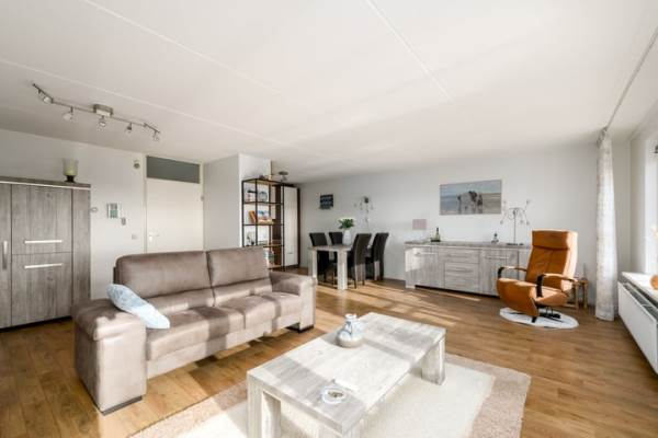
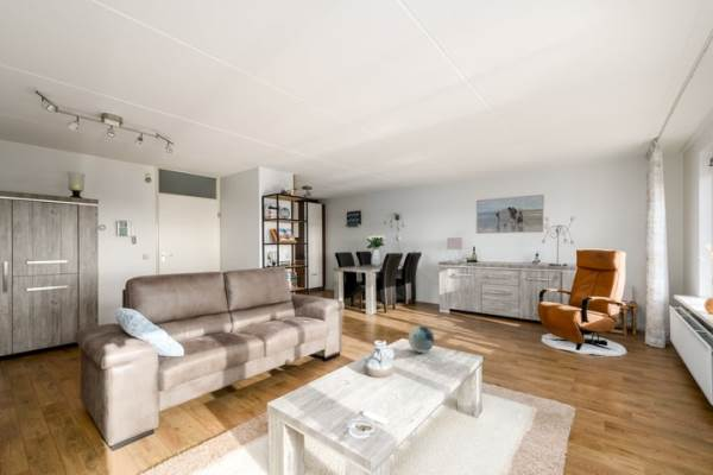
+ decorative orb (421, 338)
